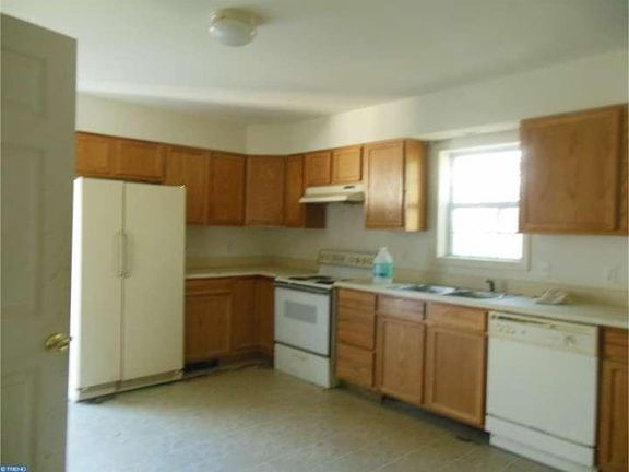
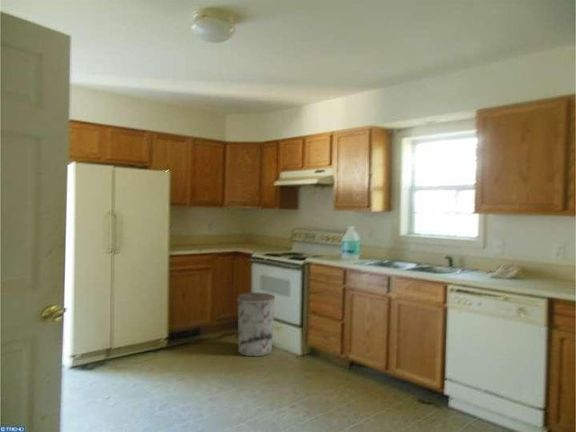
+ trash can (255, 322)
